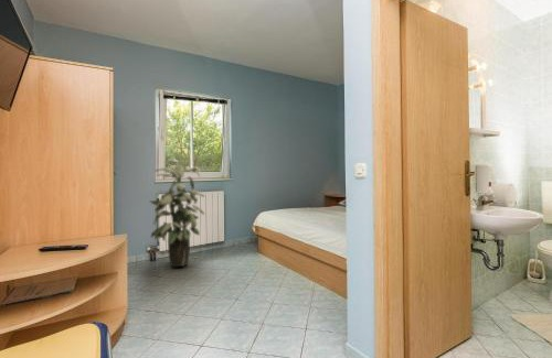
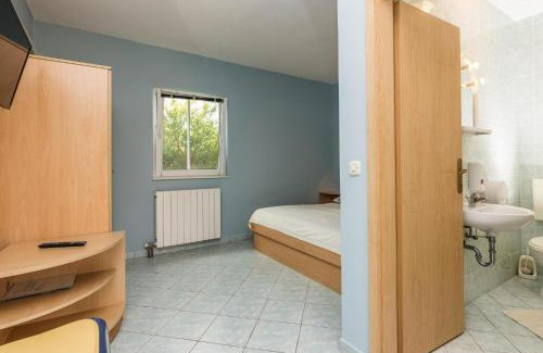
- indoor plant (176, 211)
